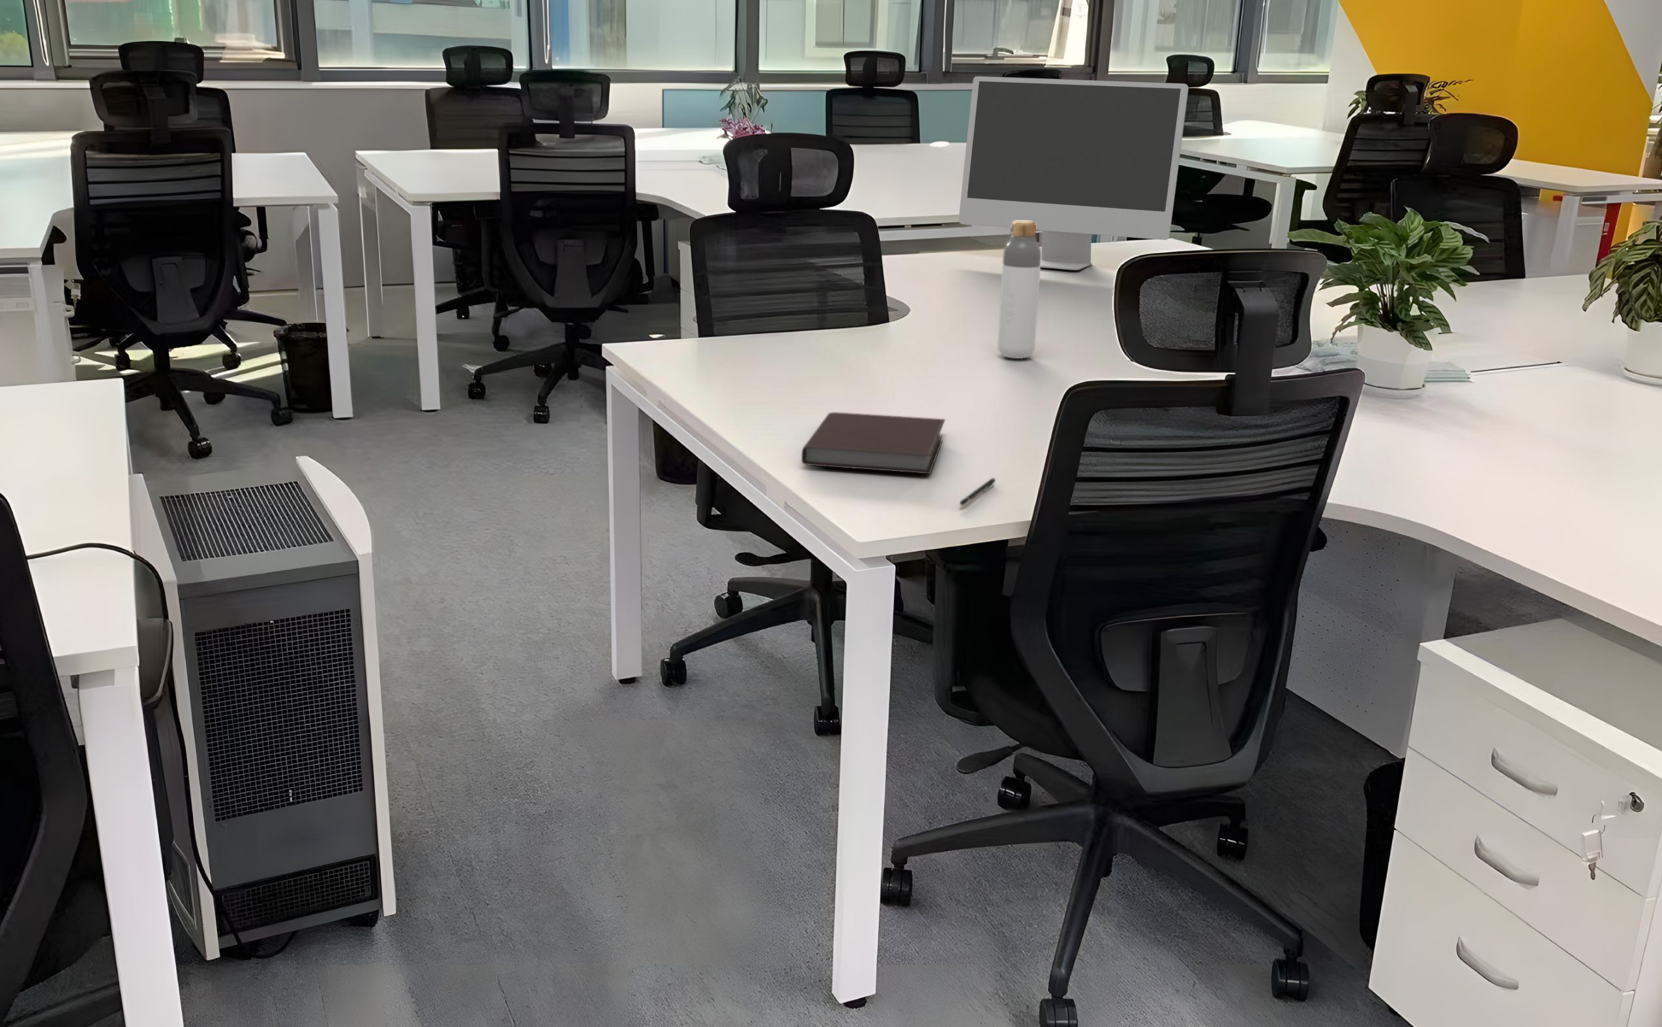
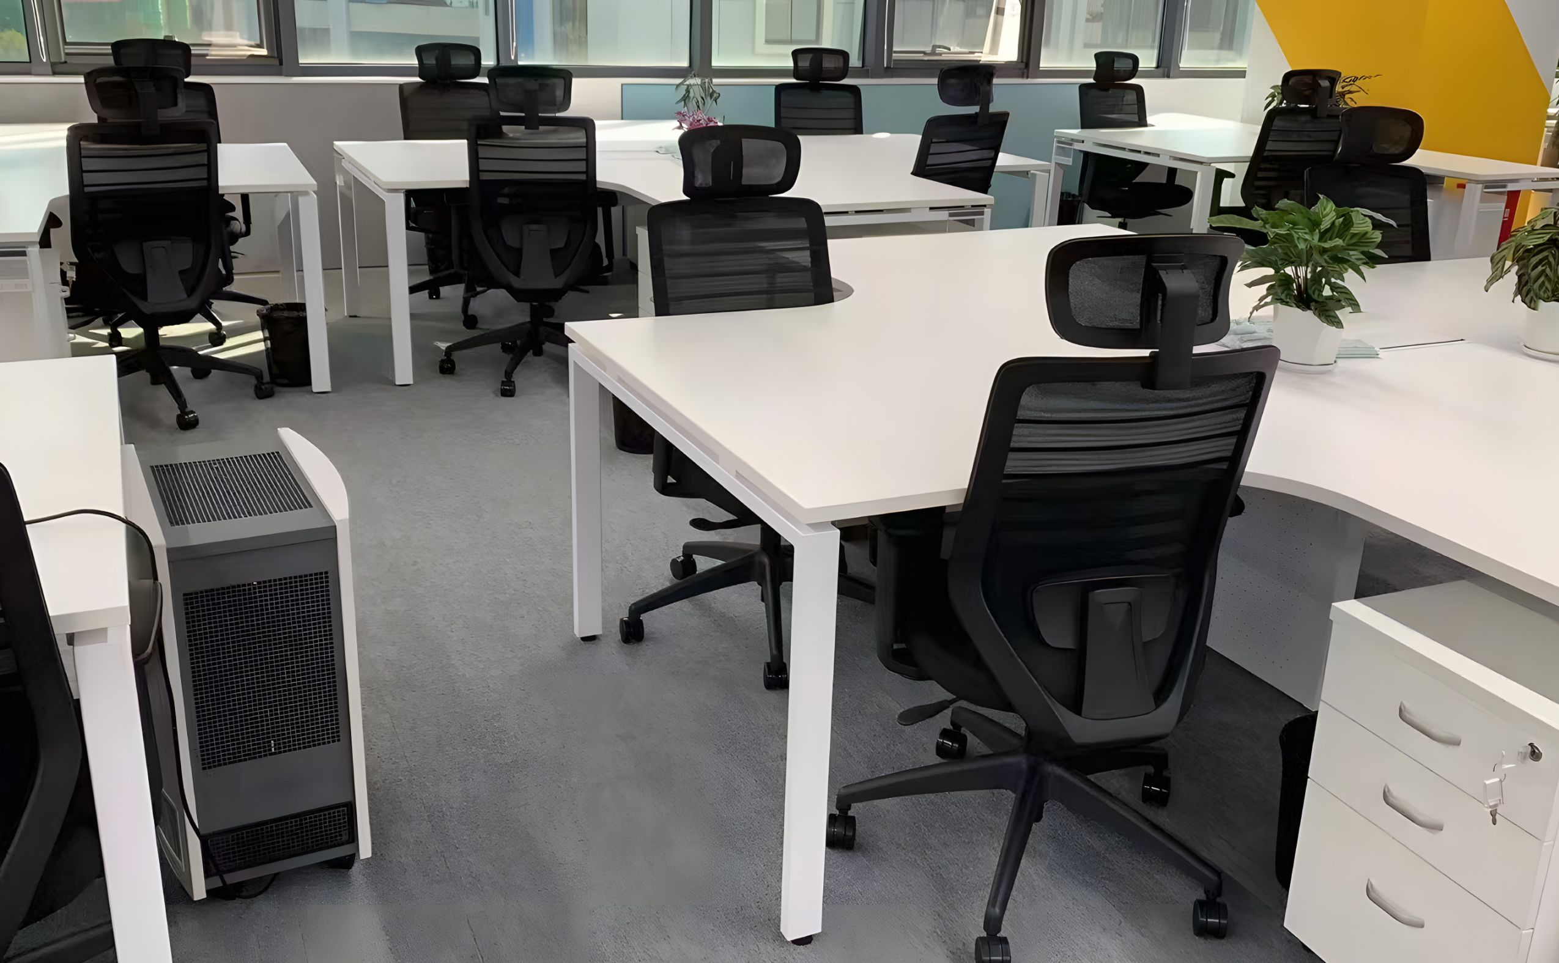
- notebook (876, 440)
- computer monitor (1067, 173)
- bottle (1020, 290)
- pen (977, 492)
